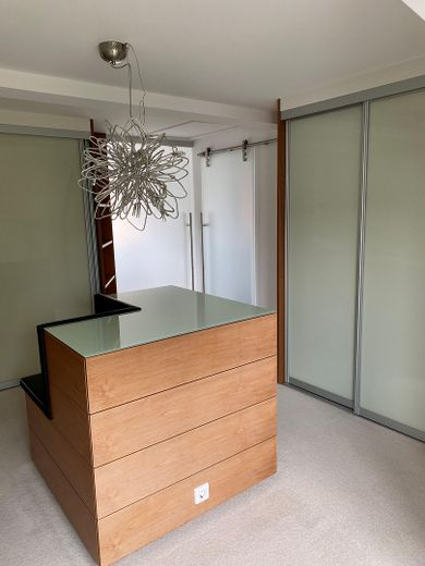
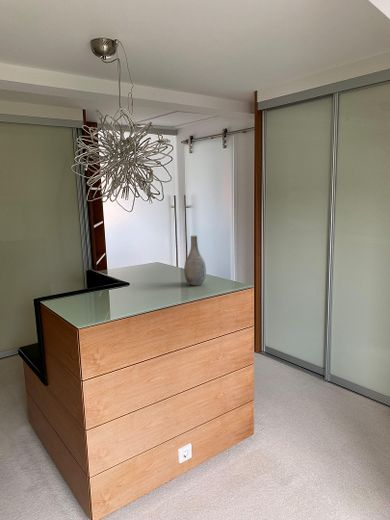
+ vase (194, 260)
